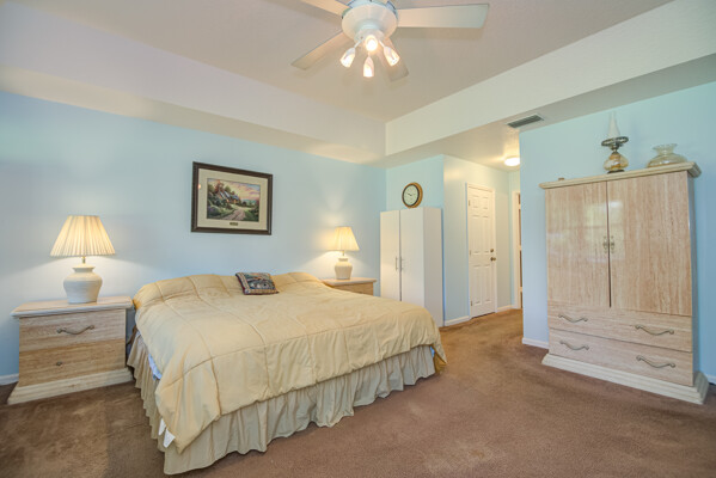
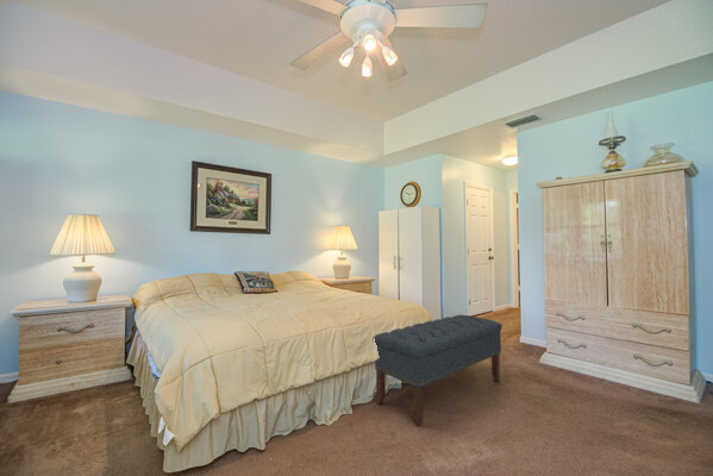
+ bench (442, 357)
